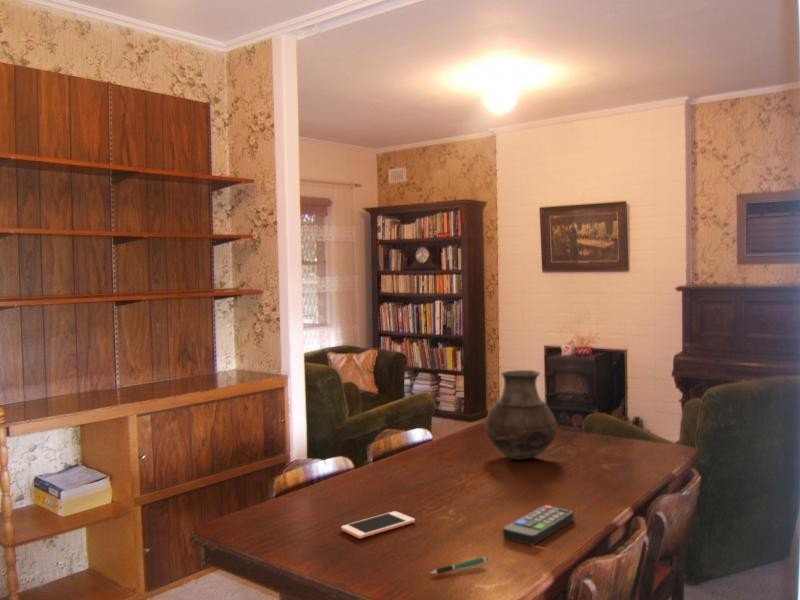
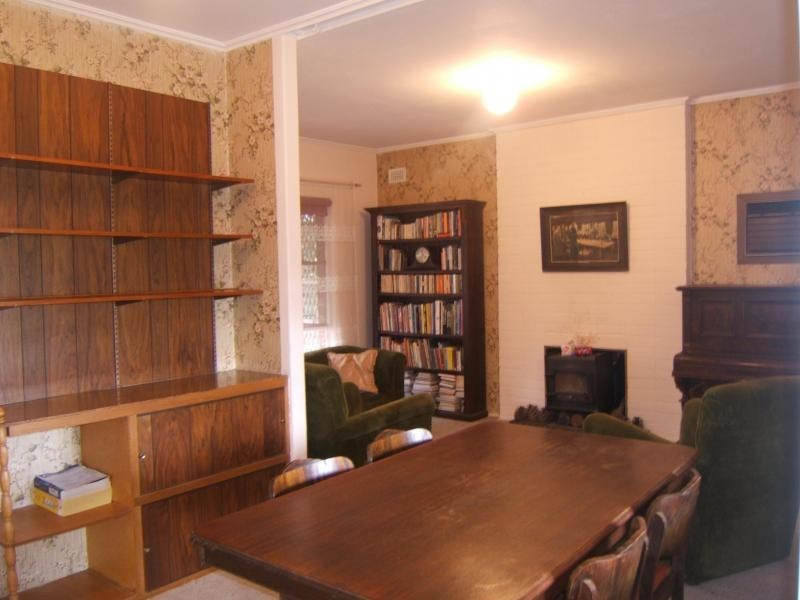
- cell phone (378, 524)
- pen (459, 565)
- remote control (539, 523)
- vase (520, 415)
